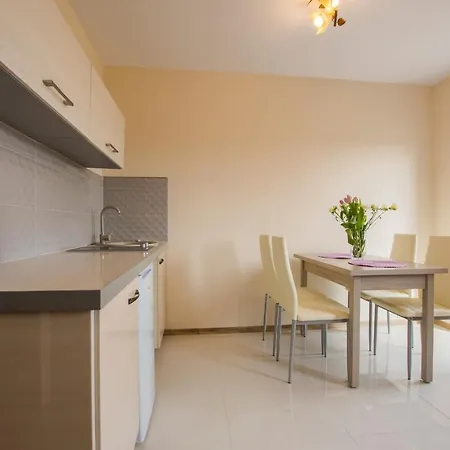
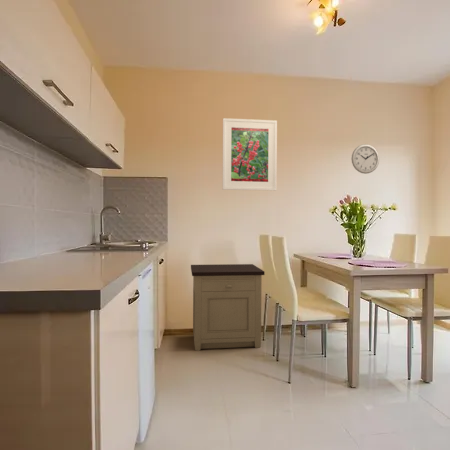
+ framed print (249, 154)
+ nightstand (224, 303)
+ wall clock (365, 158)
